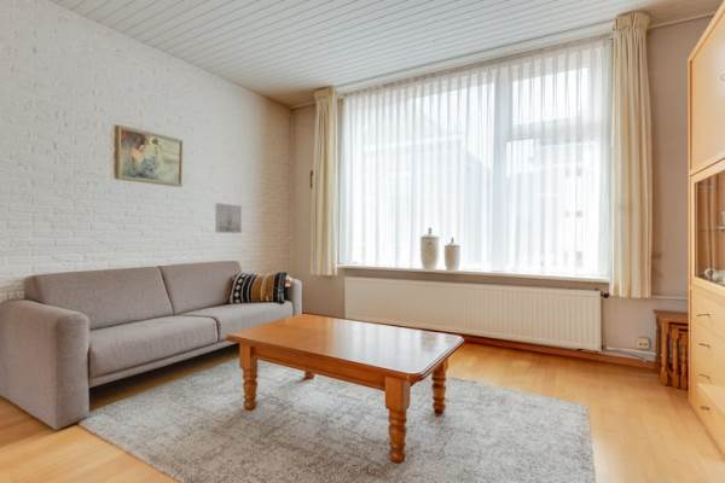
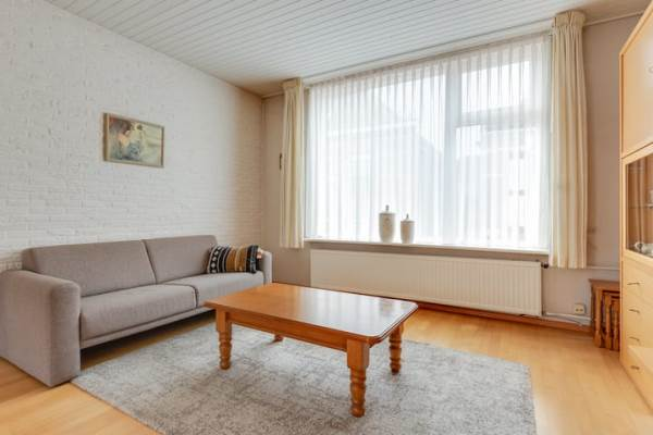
- wall art (228, 219)
